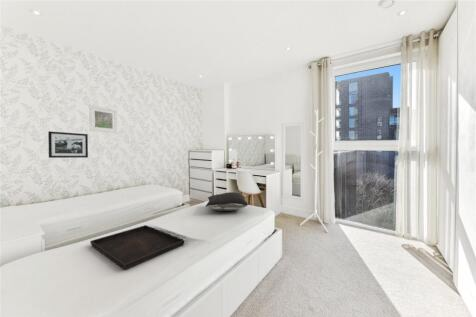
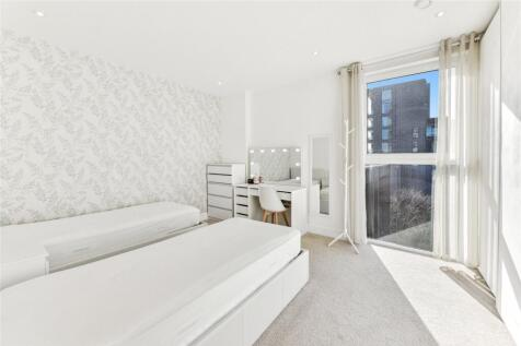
- serving tray (137, 242)
- pillow (226, 201)
- picture frame (69, 145)
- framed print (103, 120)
